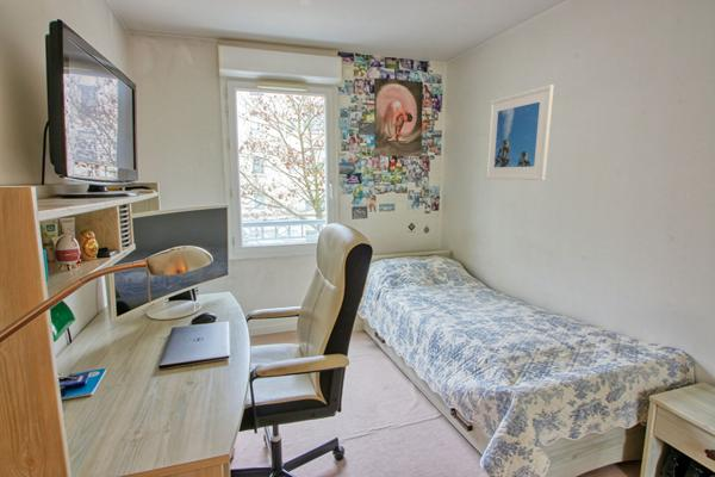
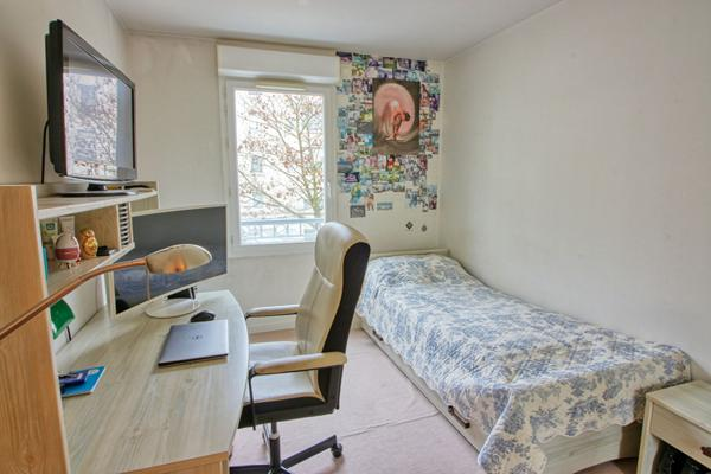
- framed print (515, 137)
